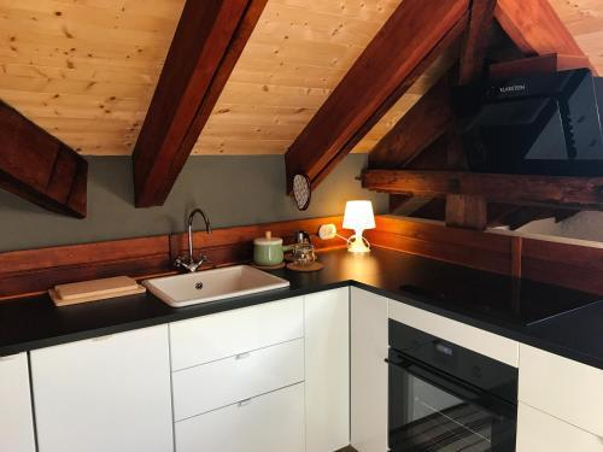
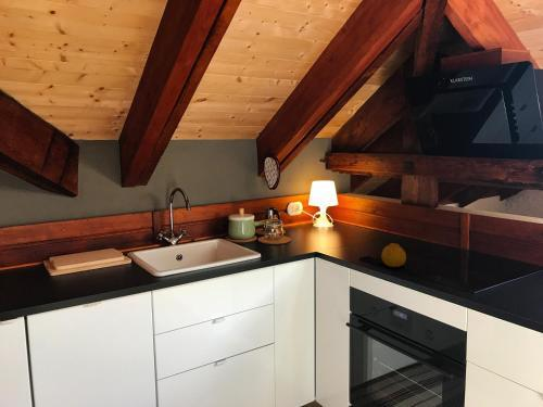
+ fruit (393, 254)
